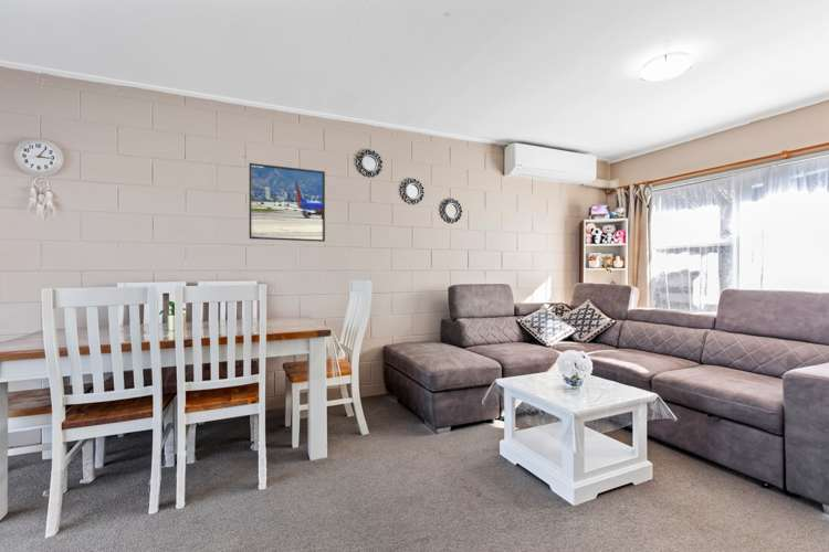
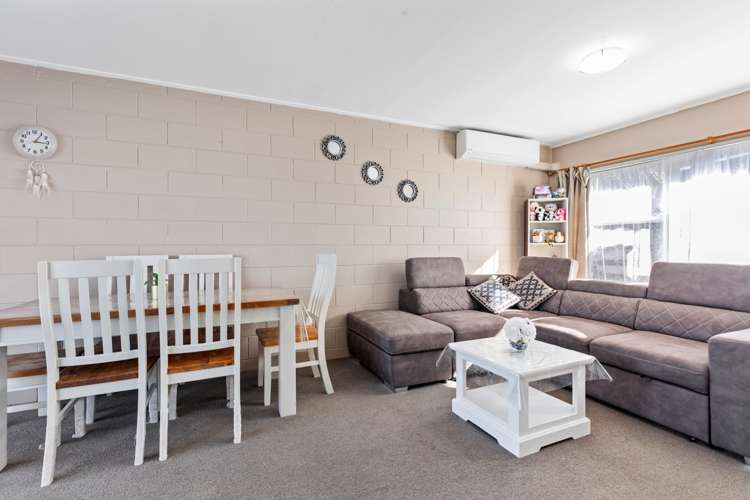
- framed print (288, 203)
